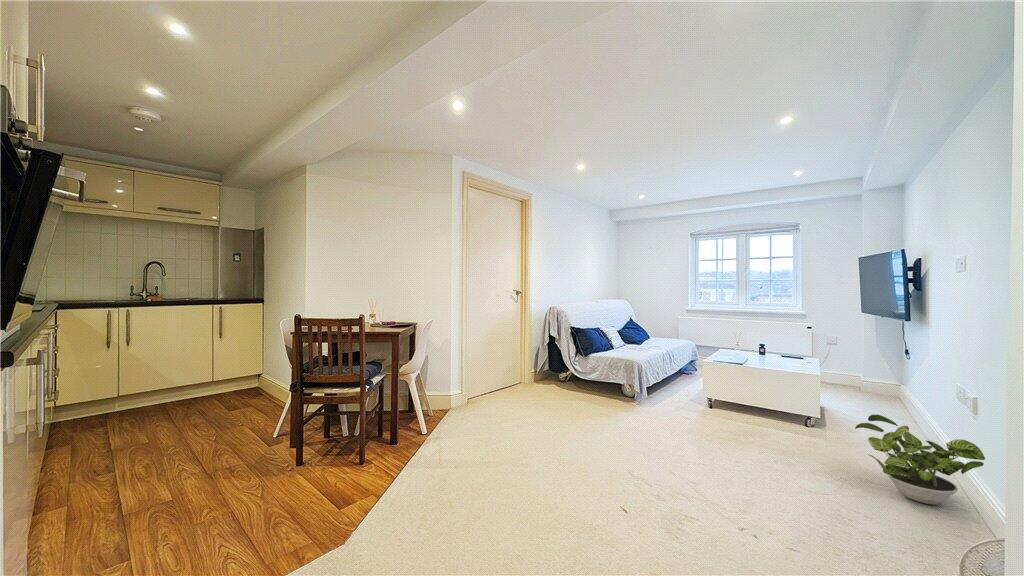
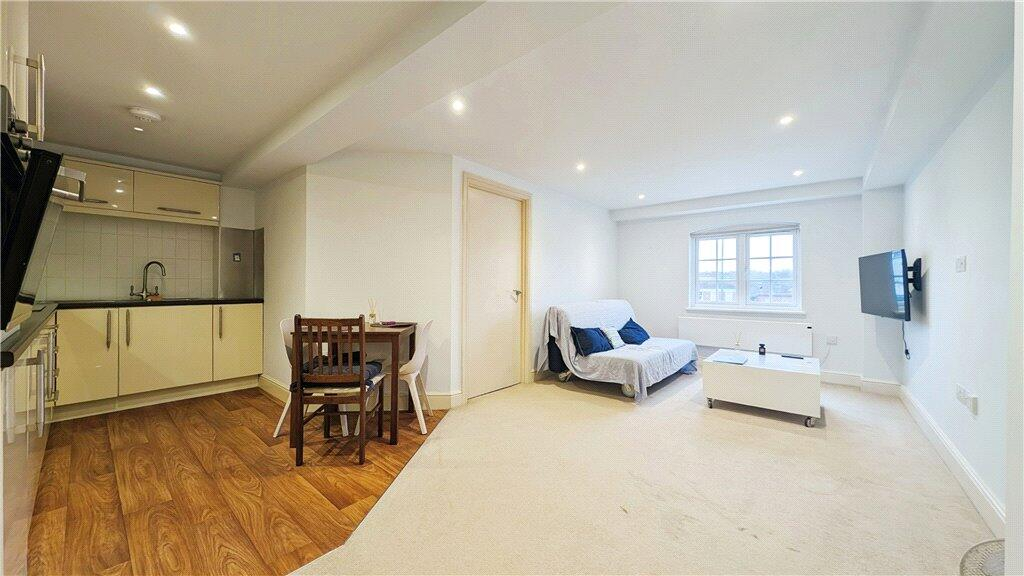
- potted plant (914, 458)
